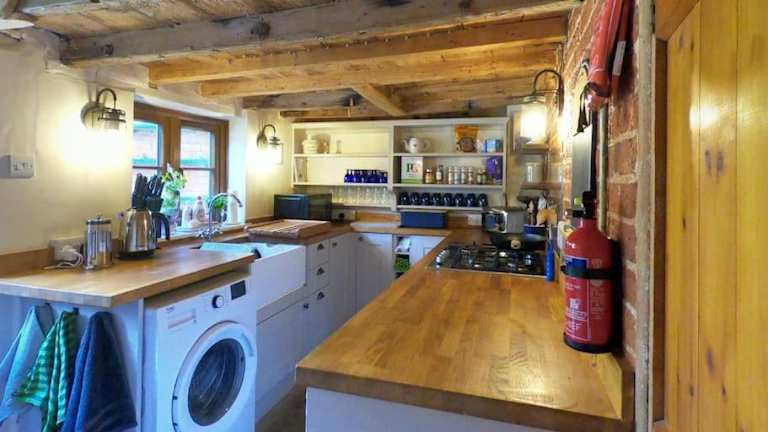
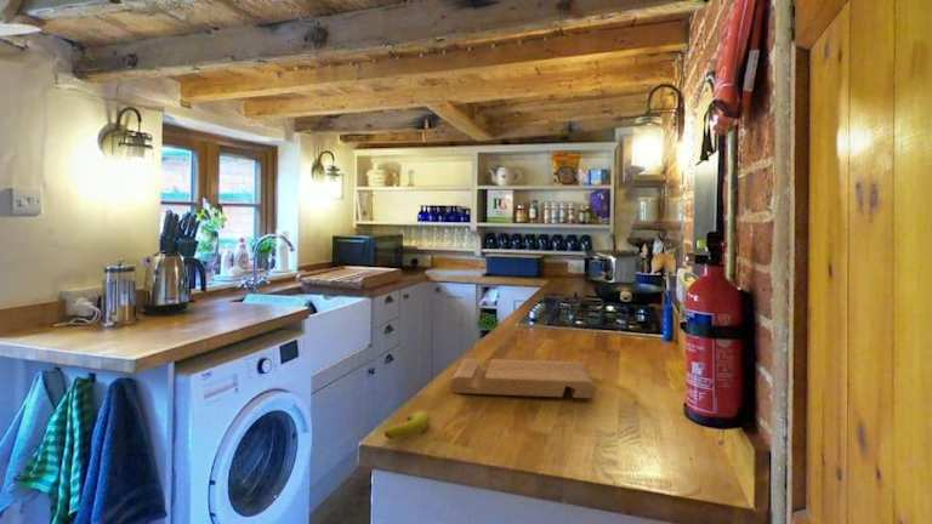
+ banana (410, 422)
+ cutting board (522, 376)
